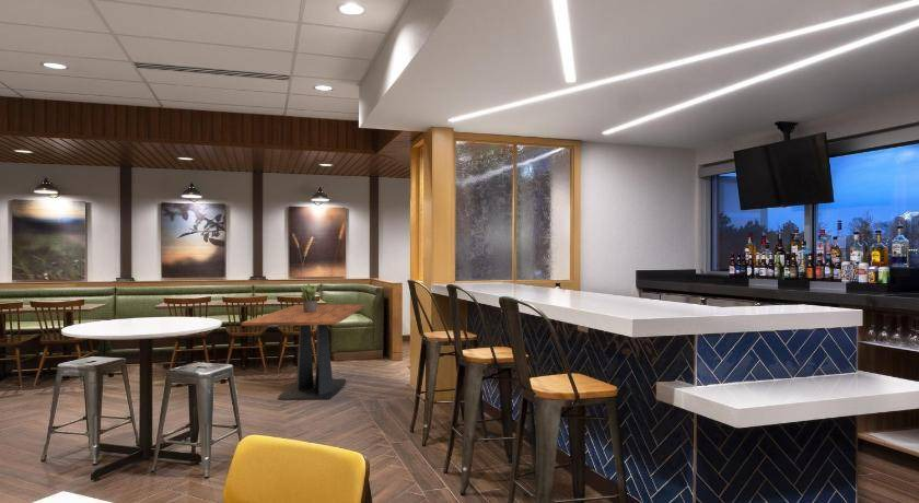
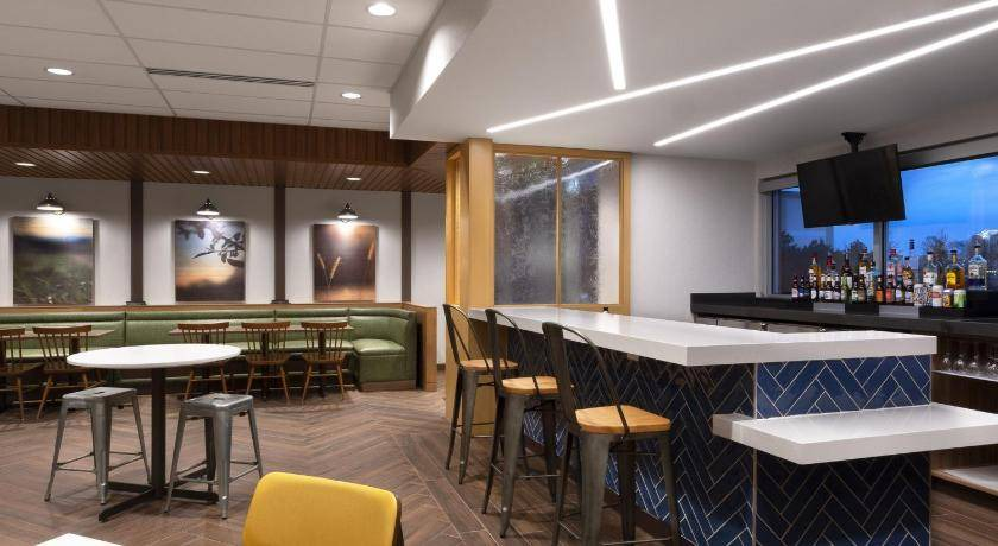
- dining table (311, 350)
- potted plant (311, 296)
